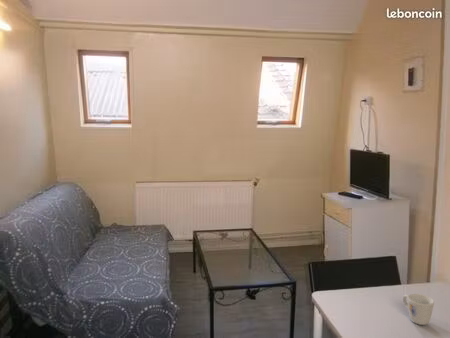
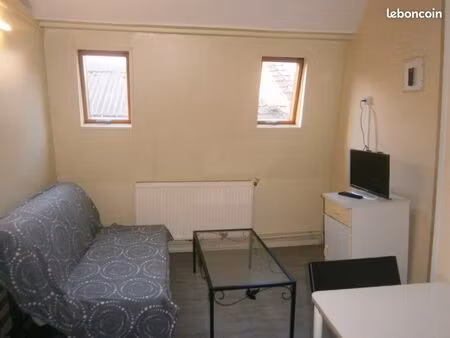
- mug (416, 308)
